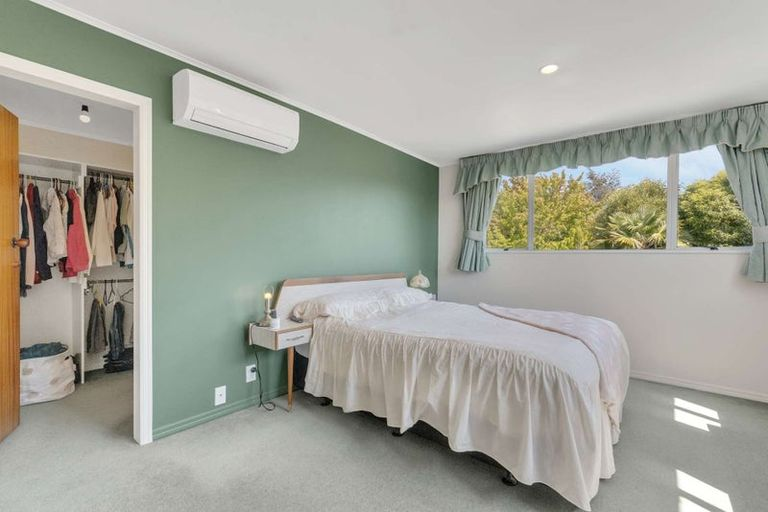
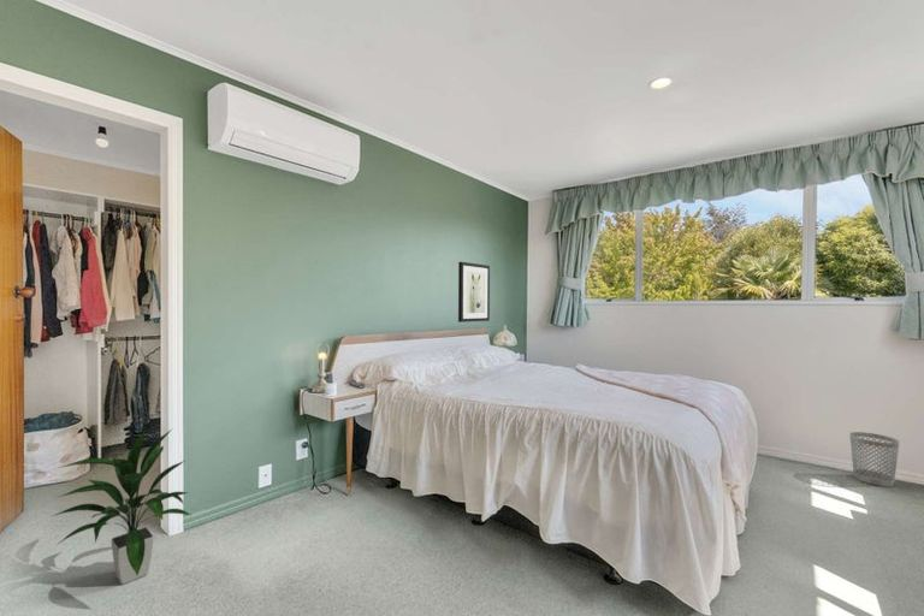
+ wastebasket (873, 460)
+ wall art (474, 292)
+ indoor plant (130, 507)
